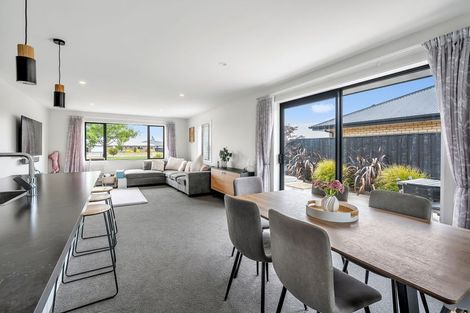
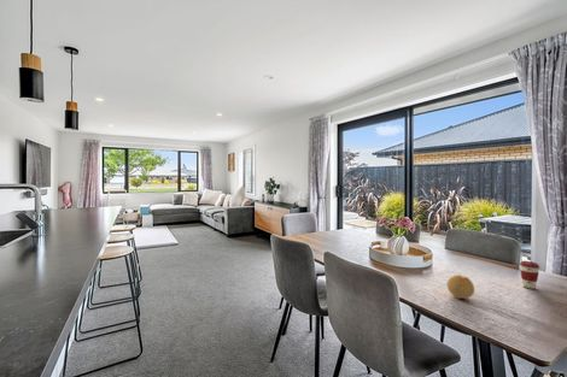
+ coffee cup (528, 275)
+ fruit (460, 285)
